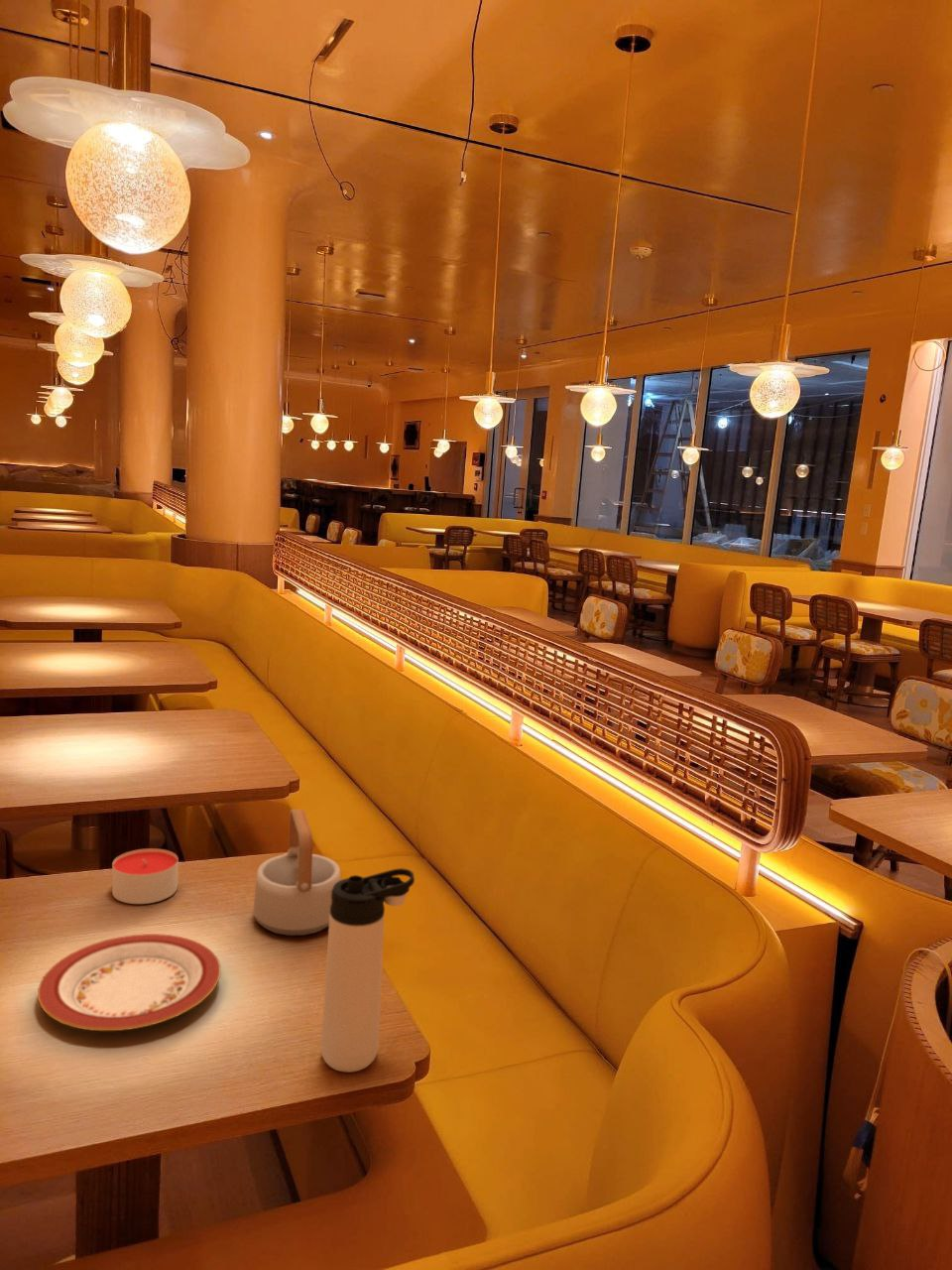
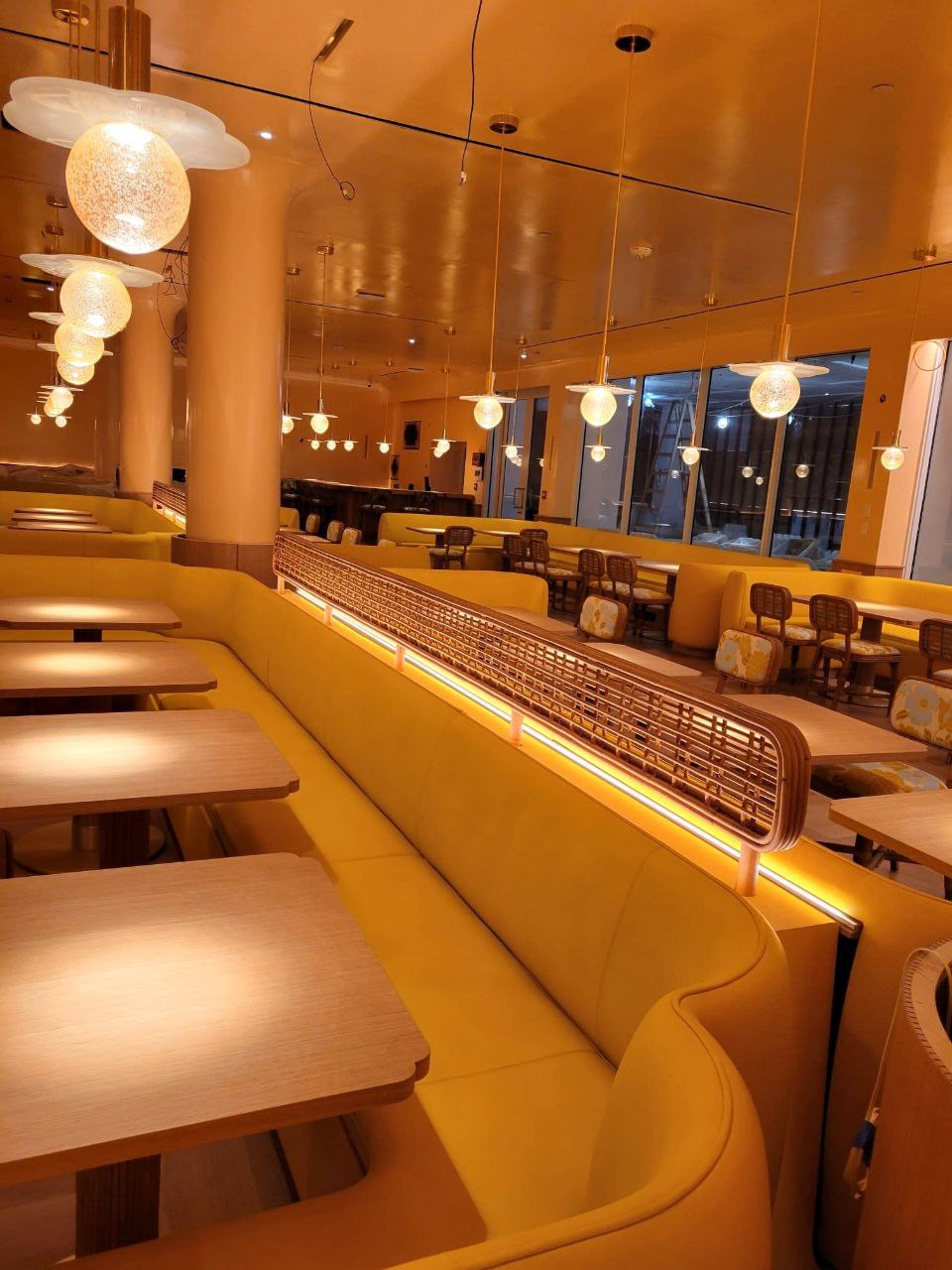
- candle (145, 874)
- plate (132, 983)
- teapot (298, 865)
- thermos bottle (367, 966)
